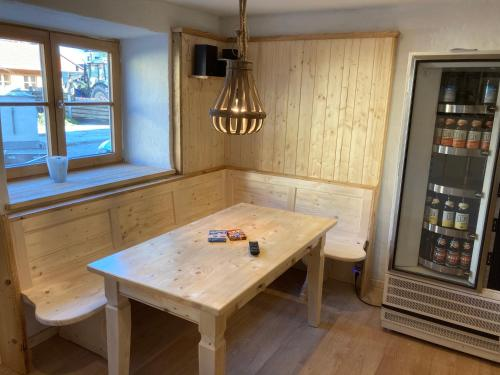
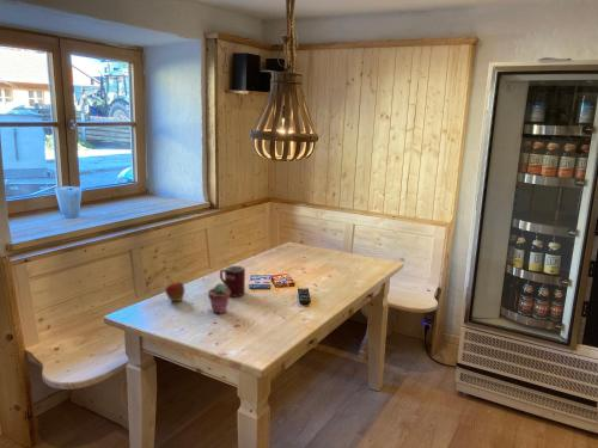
+ mug (231, 280)
+ apple (175, 289)
+ potted succulent (219, 296)
